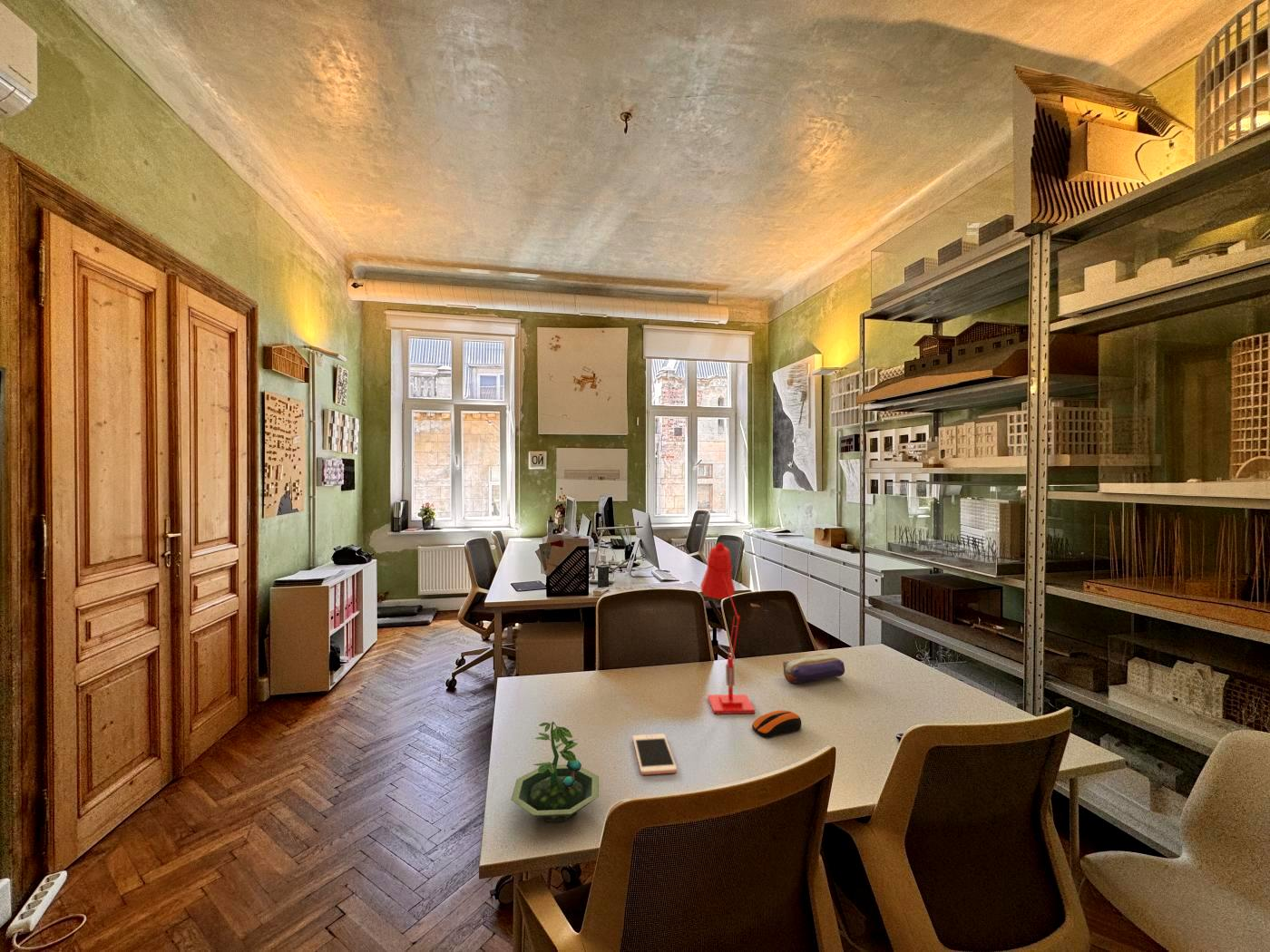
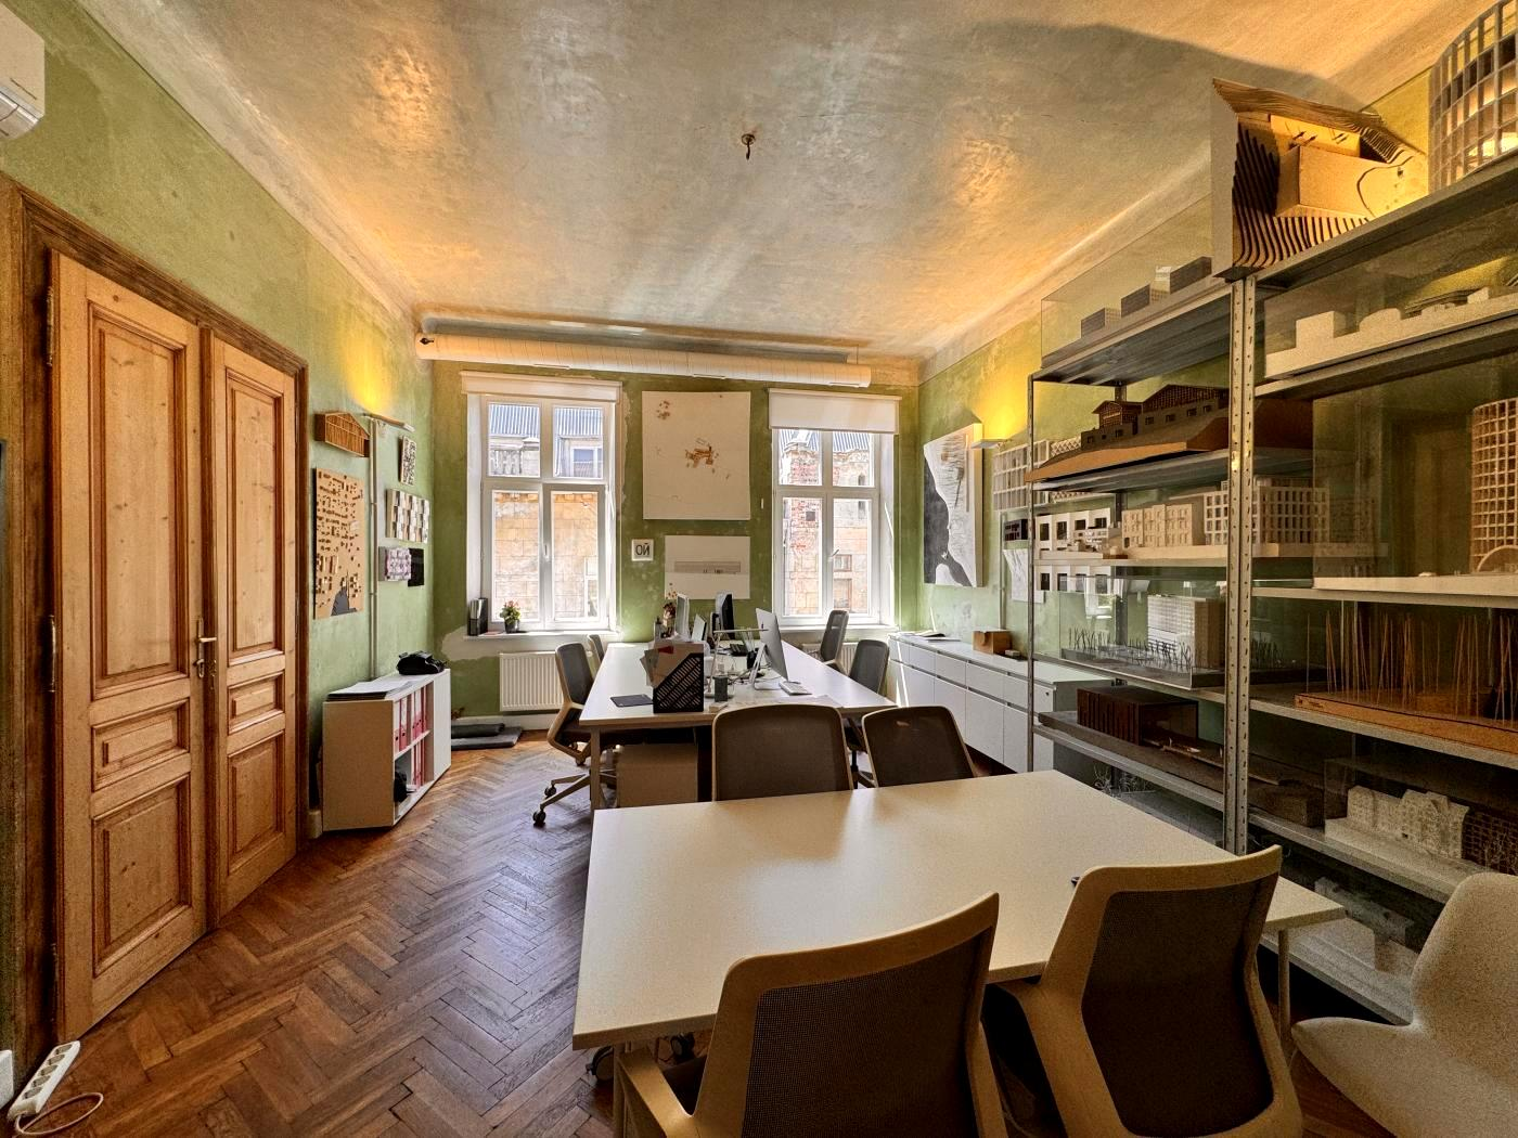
- cell phone (653, 753)
- computer mouse (777, 721)
- terrarium (556, 739)
- pencil case (814, 668)
- desk lamp (733, 621)
